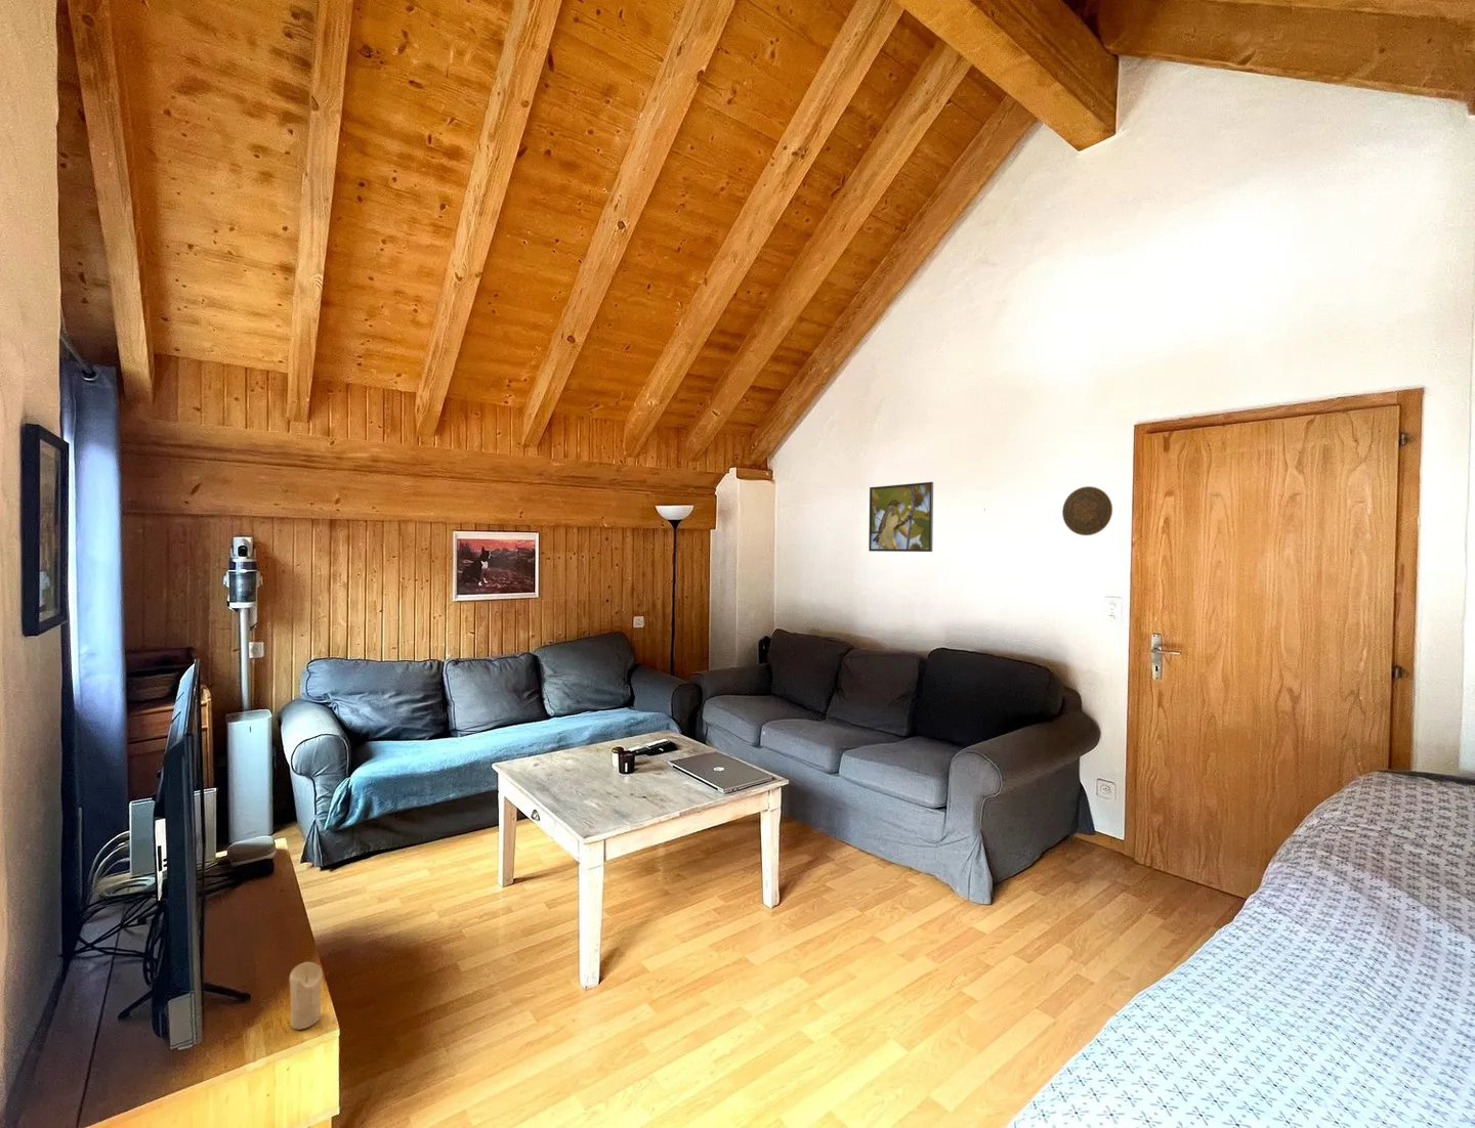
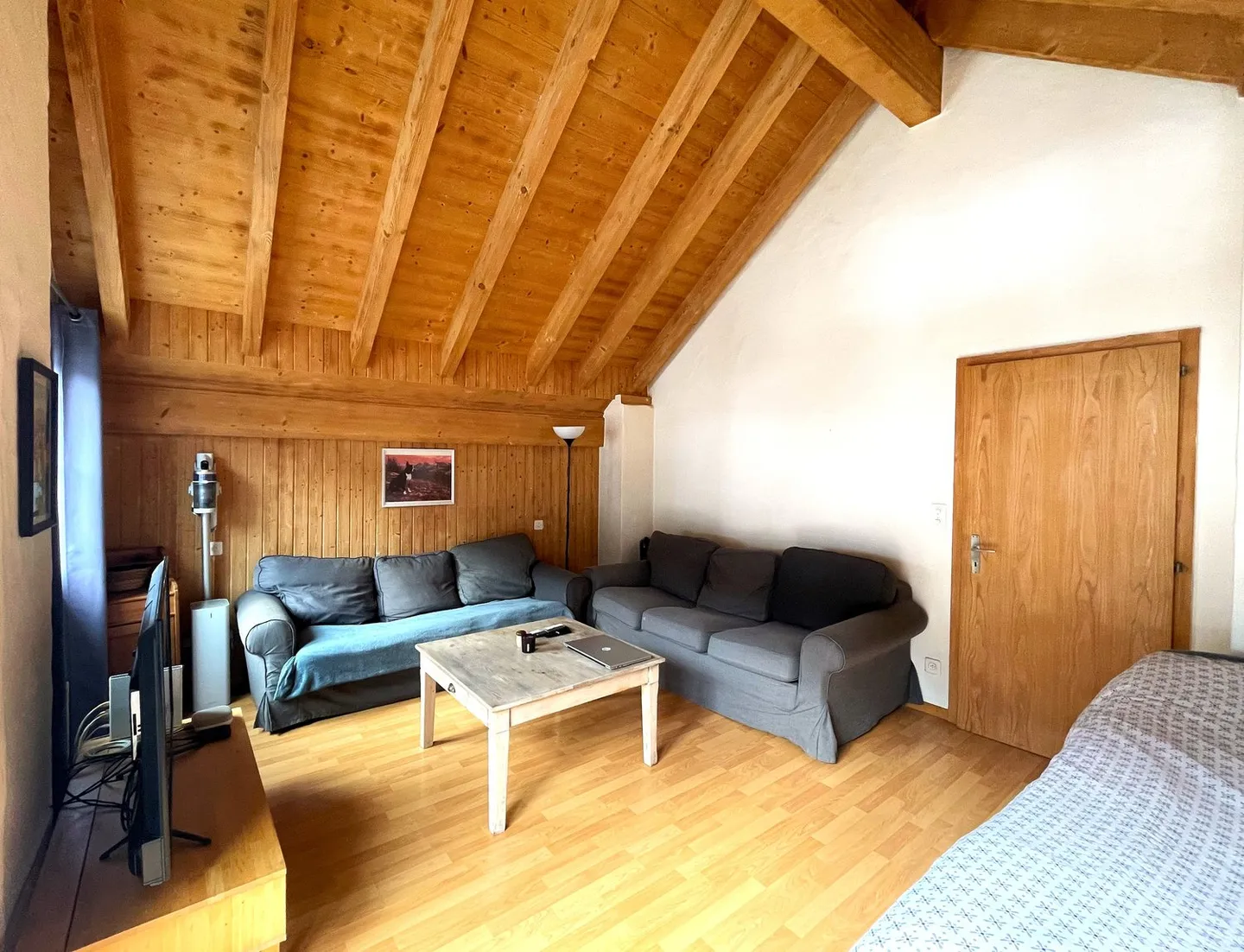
- candle (305, 995)
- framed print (899, 518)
- decorative plate (1086, 511)
